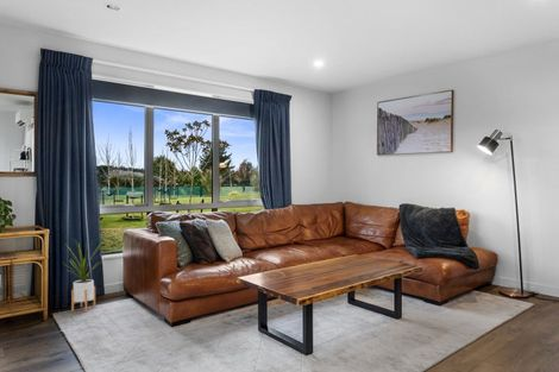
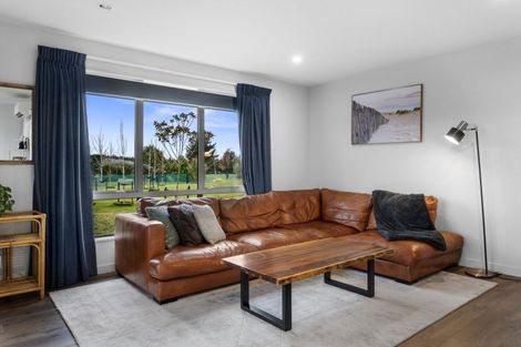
- house plant (83, 272)
